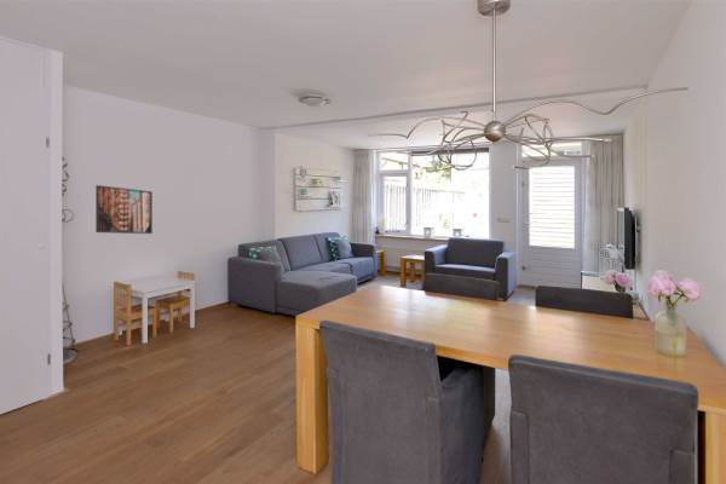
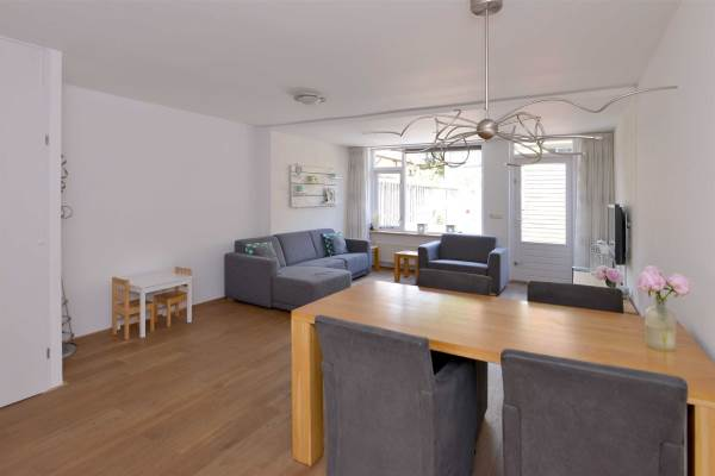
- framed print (125, 211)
